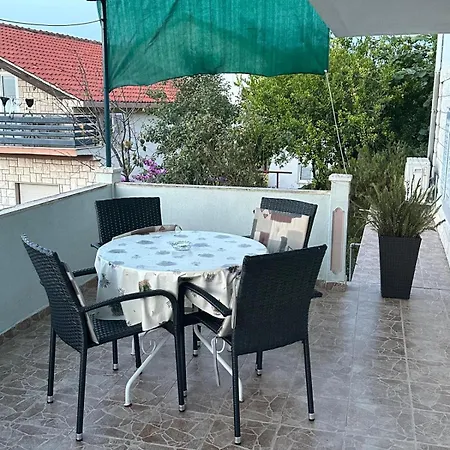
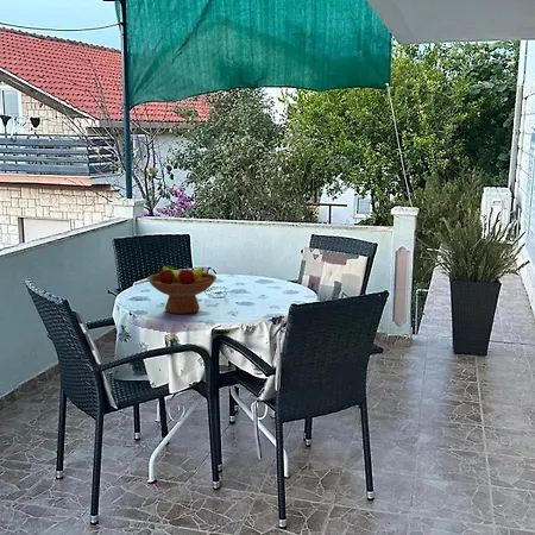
+ fruit bowl (182, 287)
